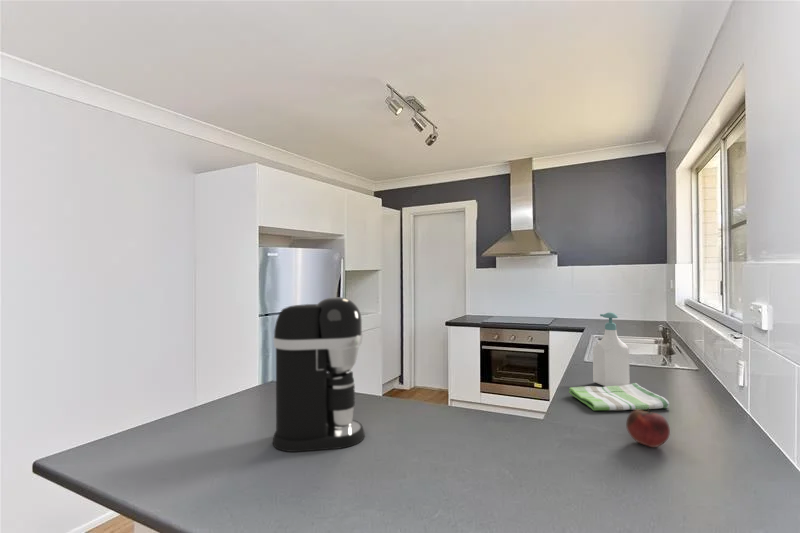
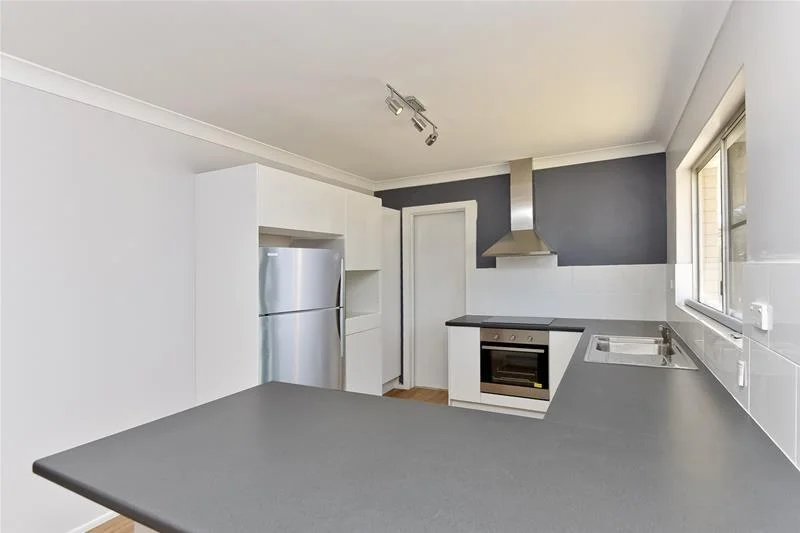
- fruit (647, 426)
- soap bottle (609, 347)
- dish towel (616, 395)
- coffee maker (319, 368)
